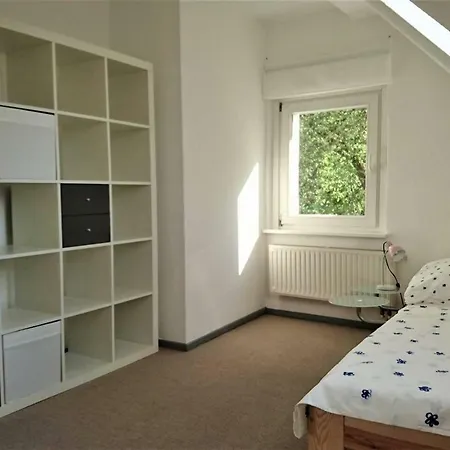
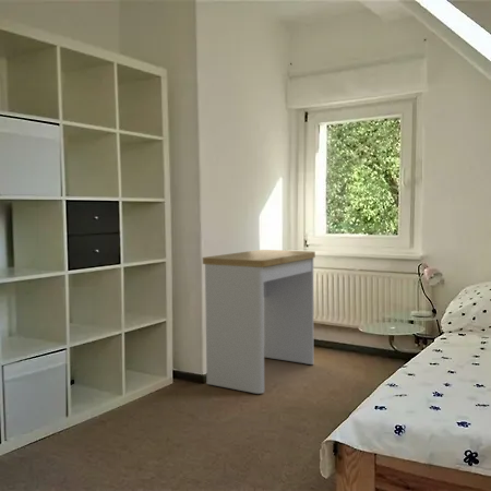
+ desk (262, 314)
